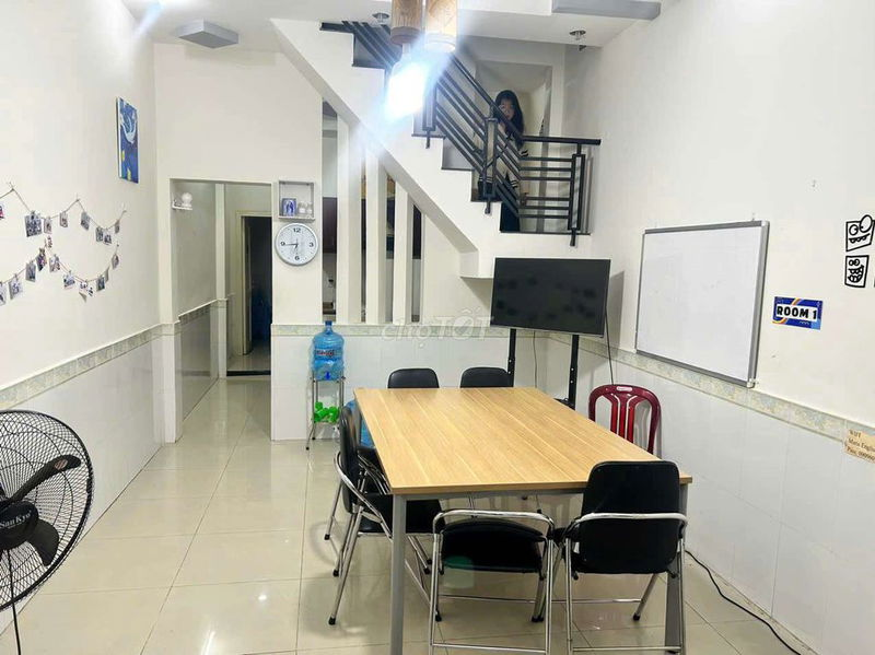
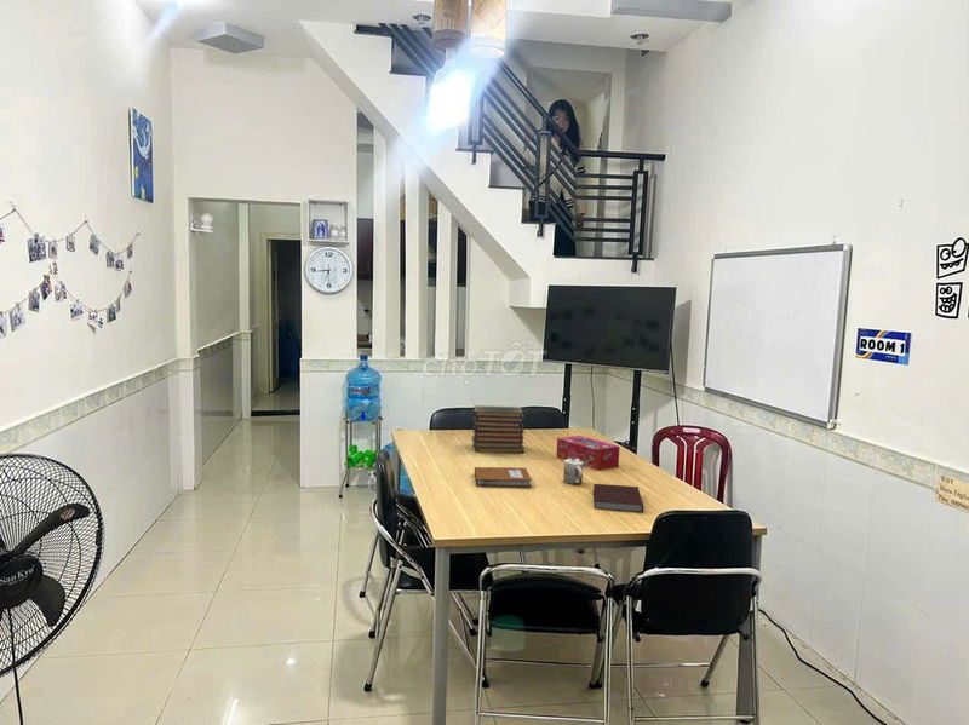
+ book stack (498, 428)
+ mug (573, 471)
+ notebook (617, 496)
+ tissue box (586, 451)
+ notebook (503, 476)
